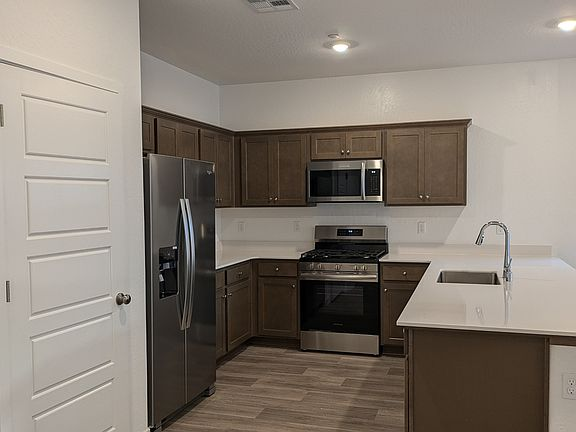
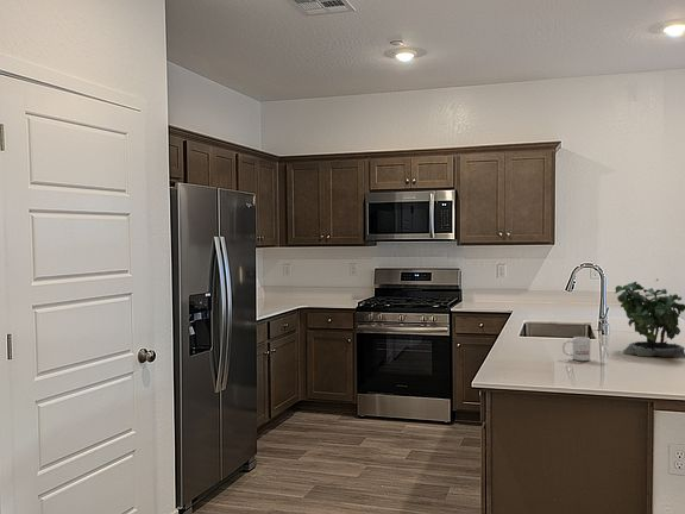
+ mug (576, 347)
+ potted plant (649, 315)
